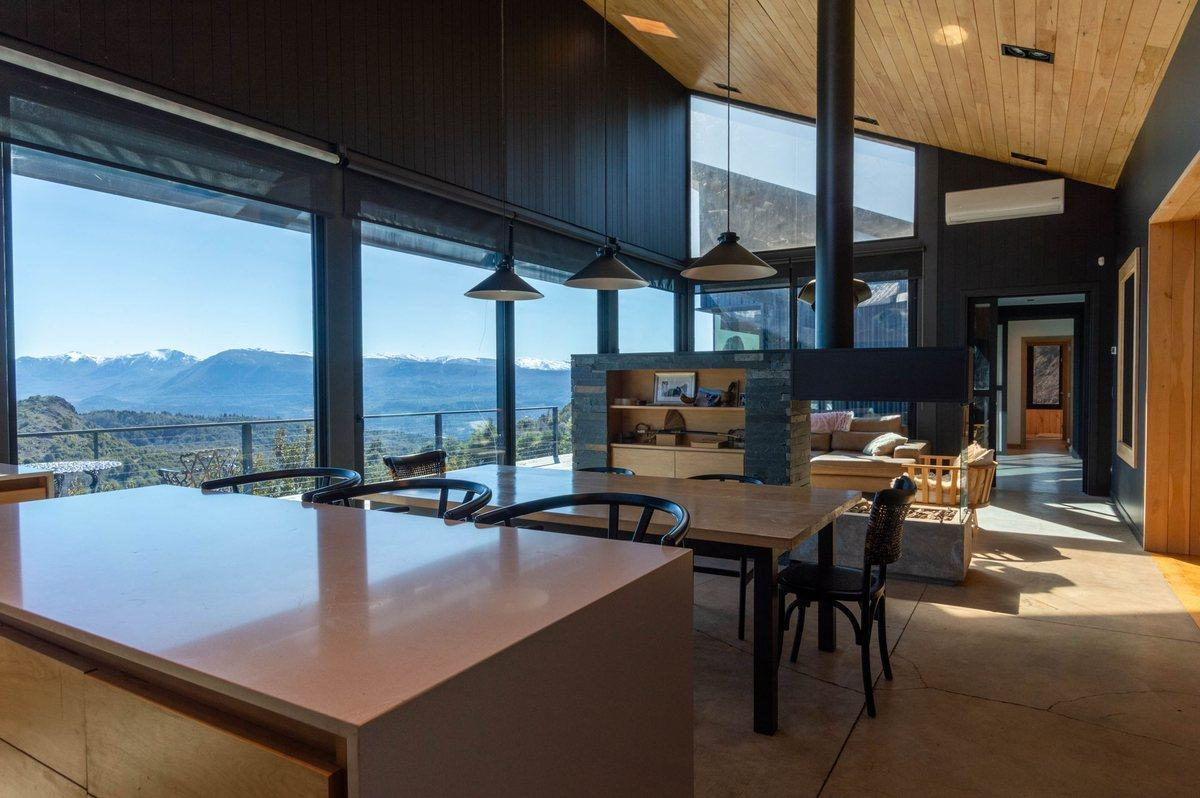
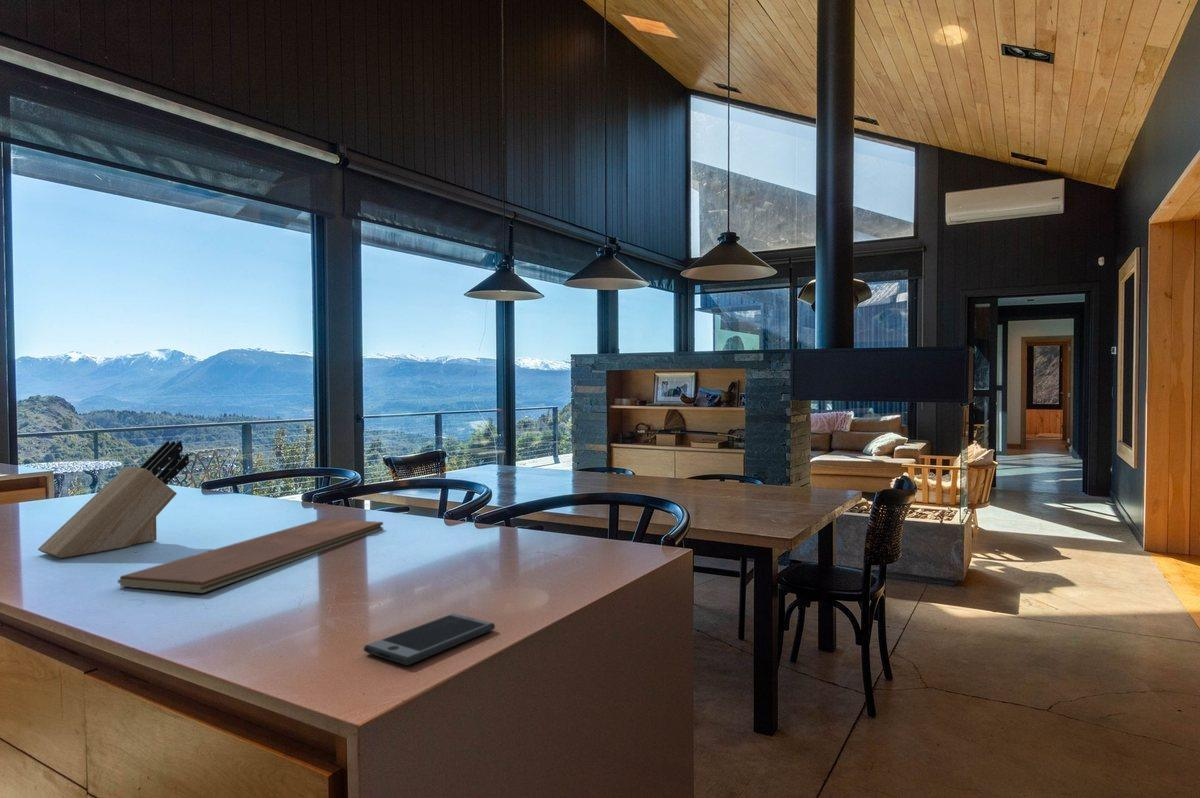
+ knife block (120, 493)
+ smartphone (432, 636)
+ chopping board (272, 548)
